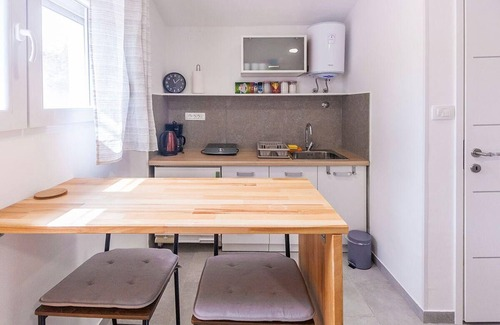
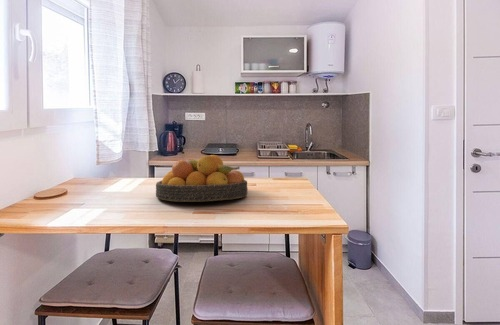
+ fruit bowl (202, 175)
